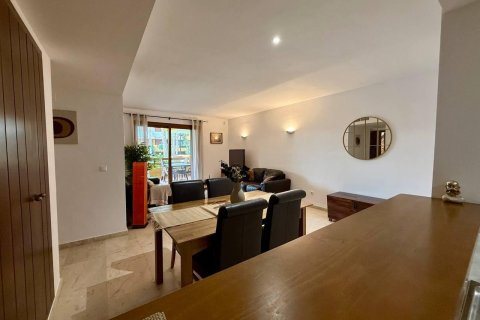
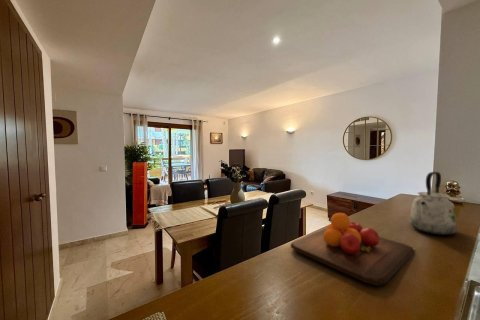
+ chopping board (350, 232)
+ kettle (430, 202)
